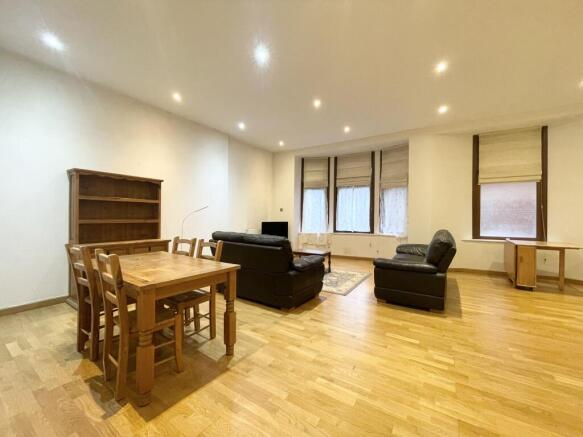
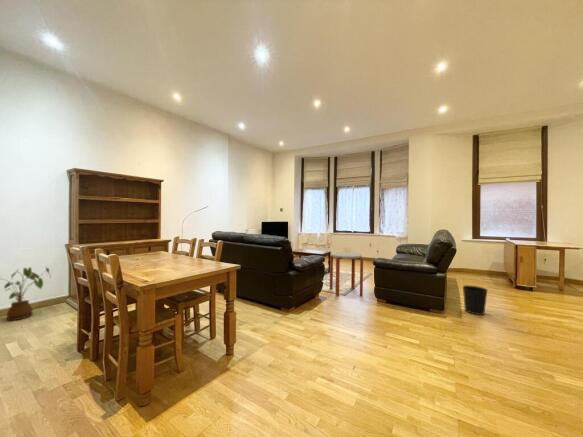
+ side table (339, 273)
+ wastebasket (474, 299)
+ house plant (24, 292)
